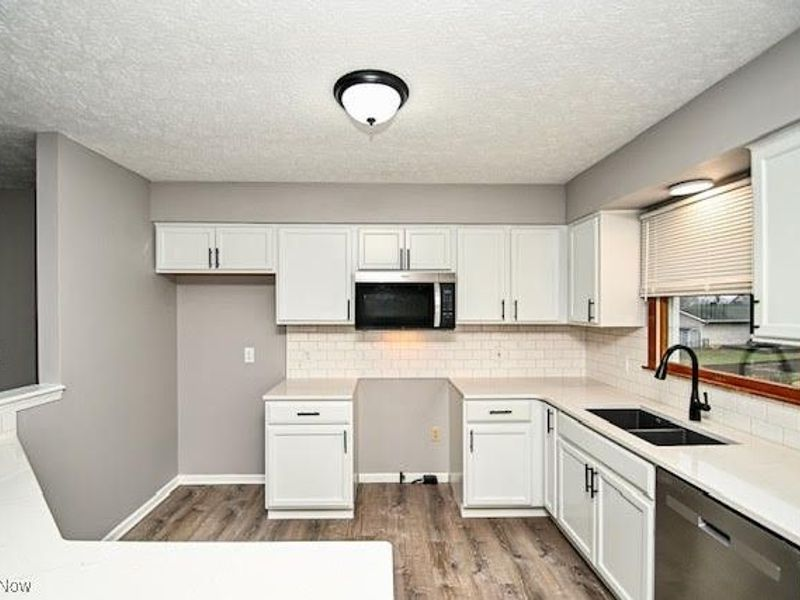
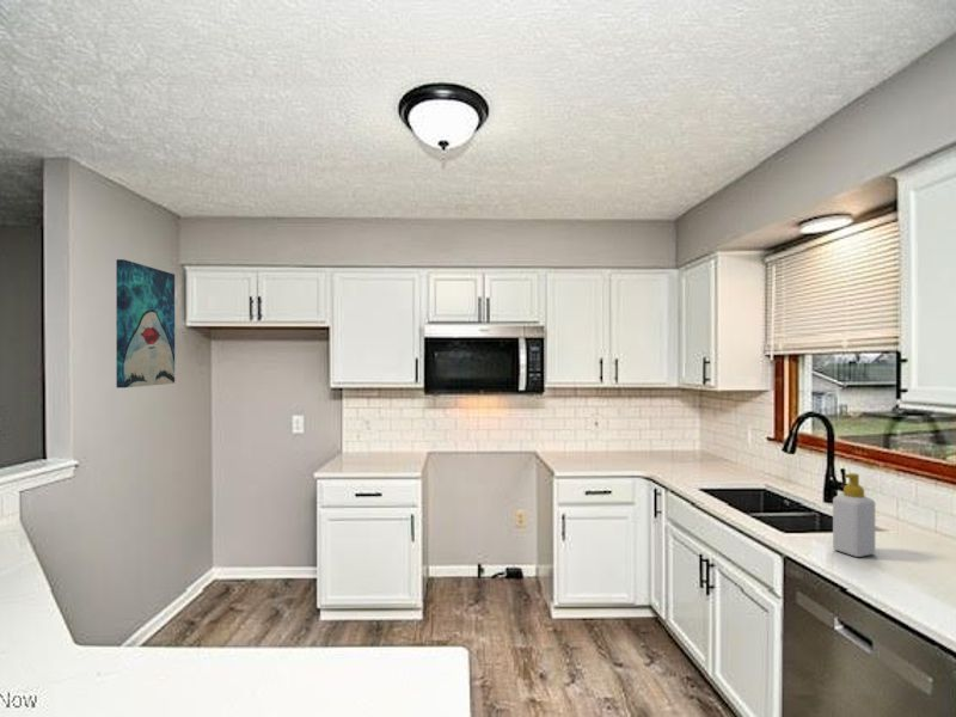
+ wall art (147, 326)
+ soap bottle (853, 513)
